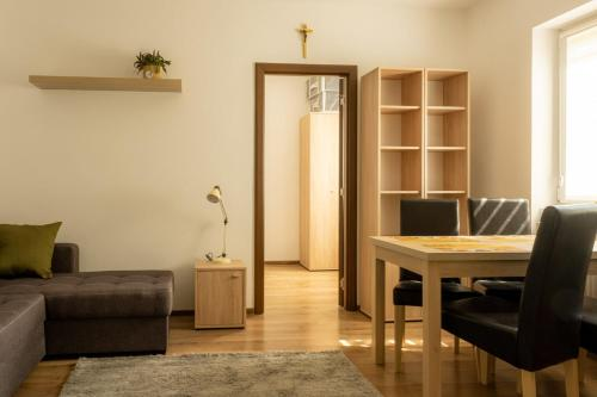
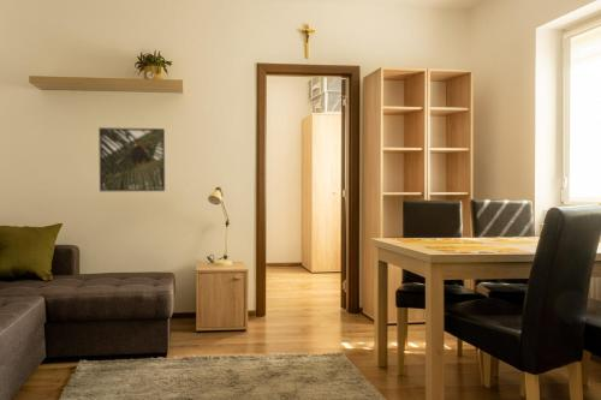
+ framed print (132, 160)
